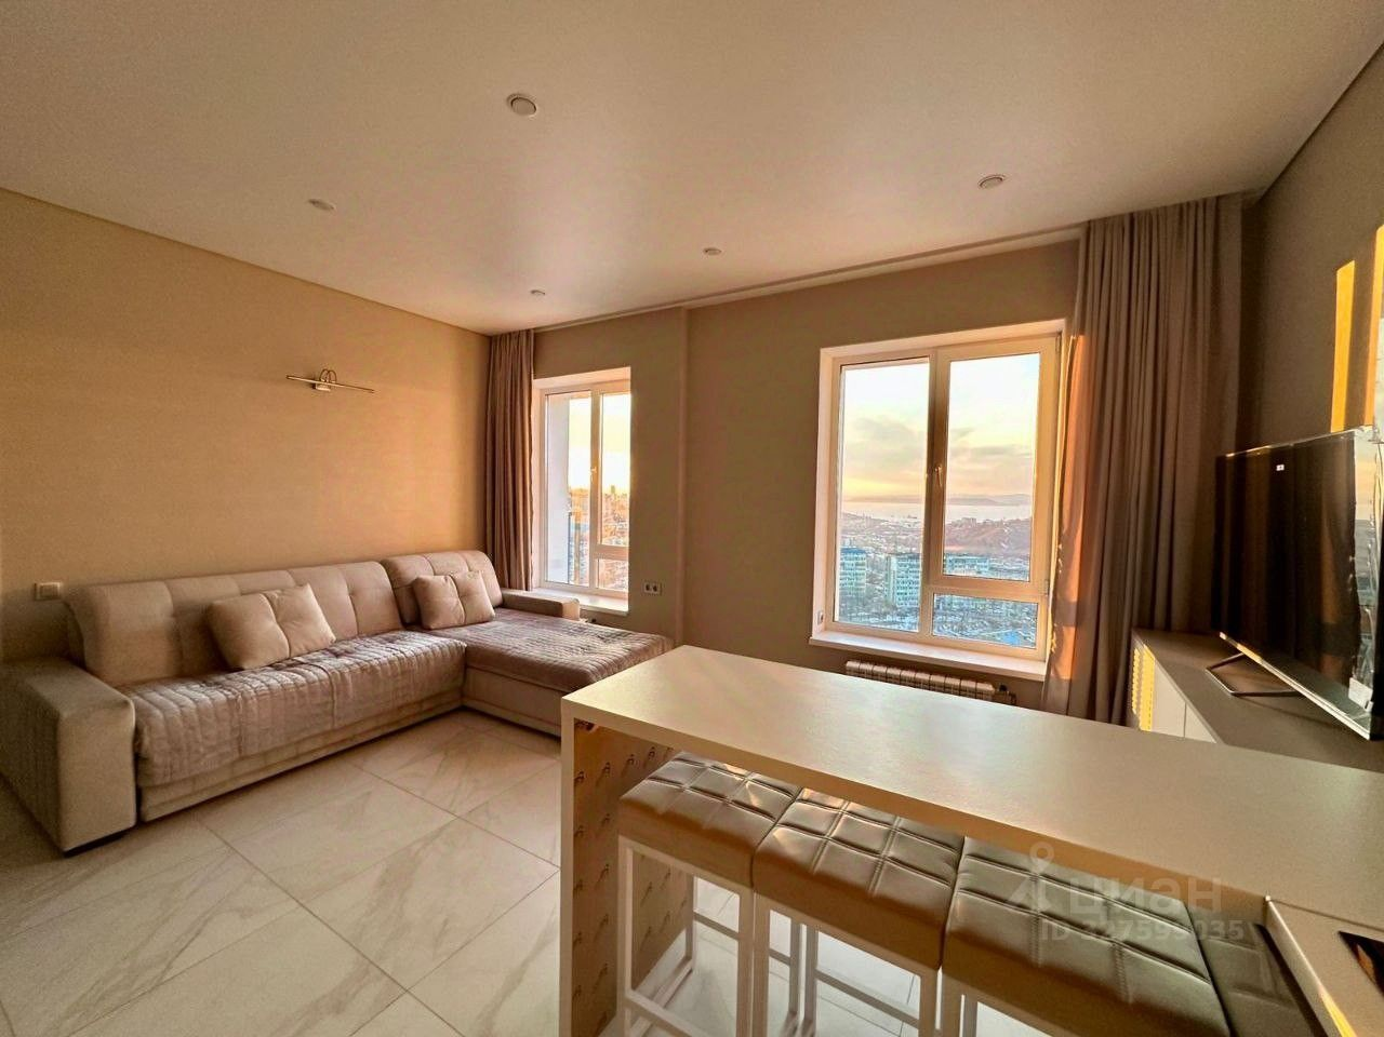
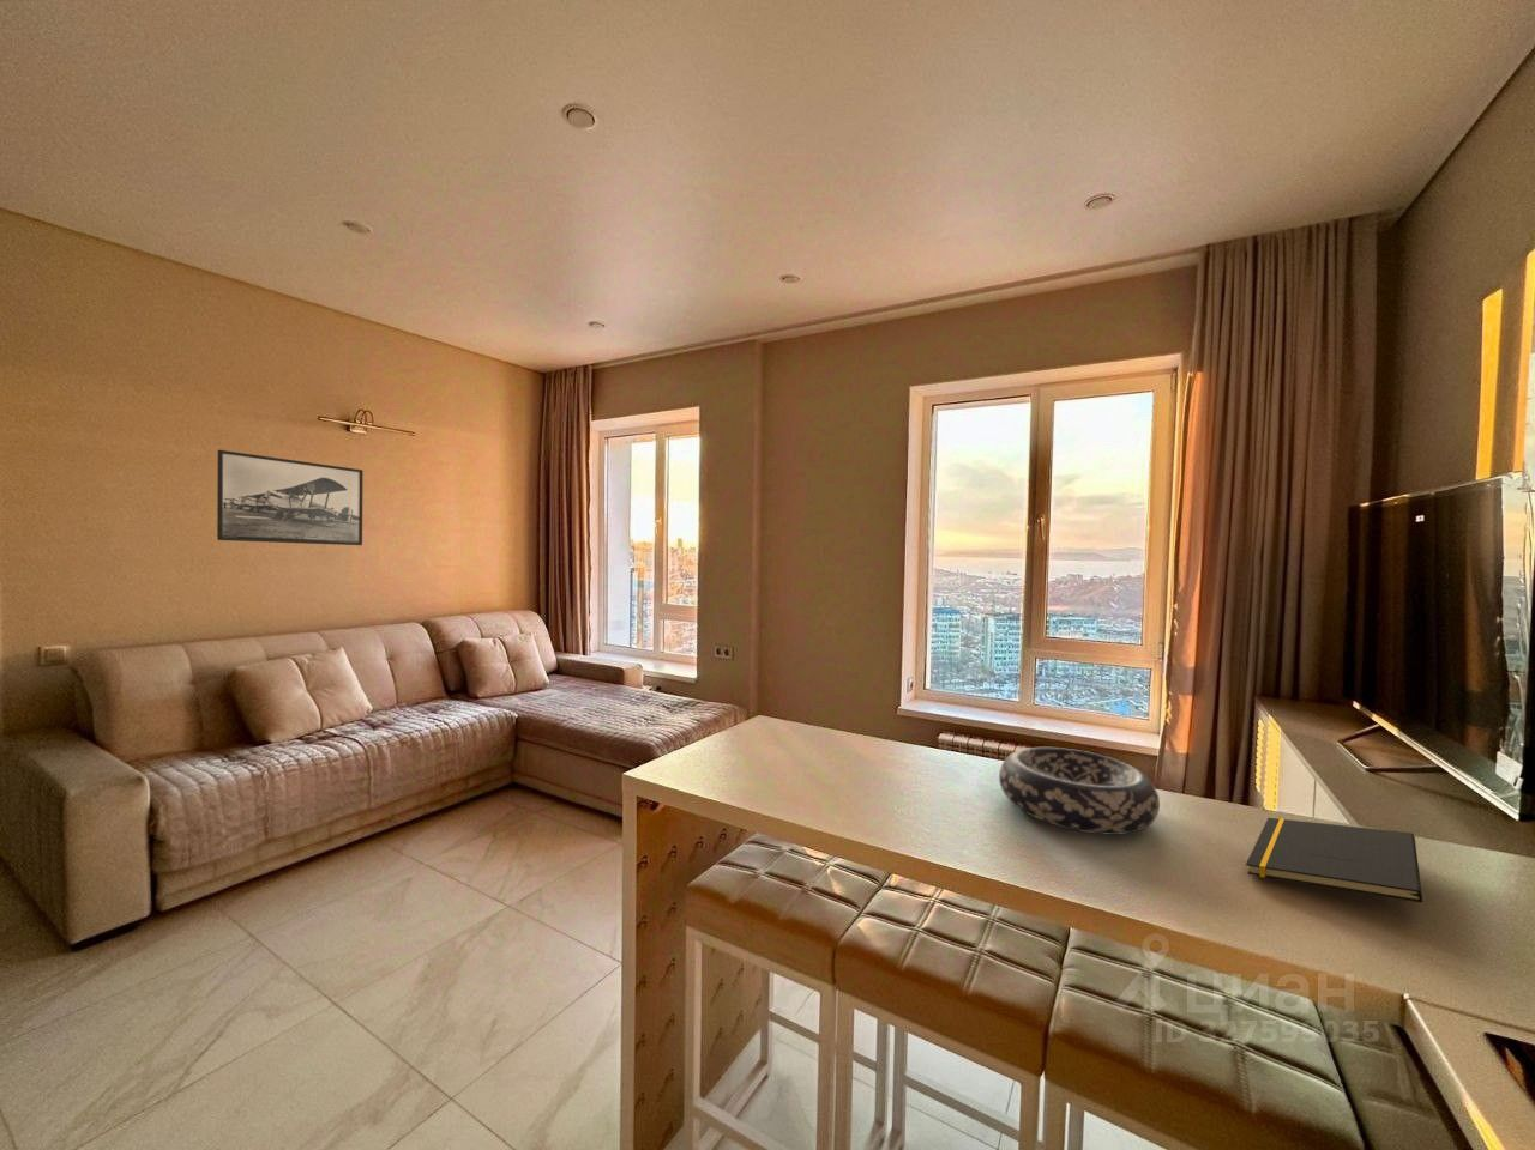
+ notepad (1332, 853)
+ decorative bowl (1074, 788)
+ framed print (296, 503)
